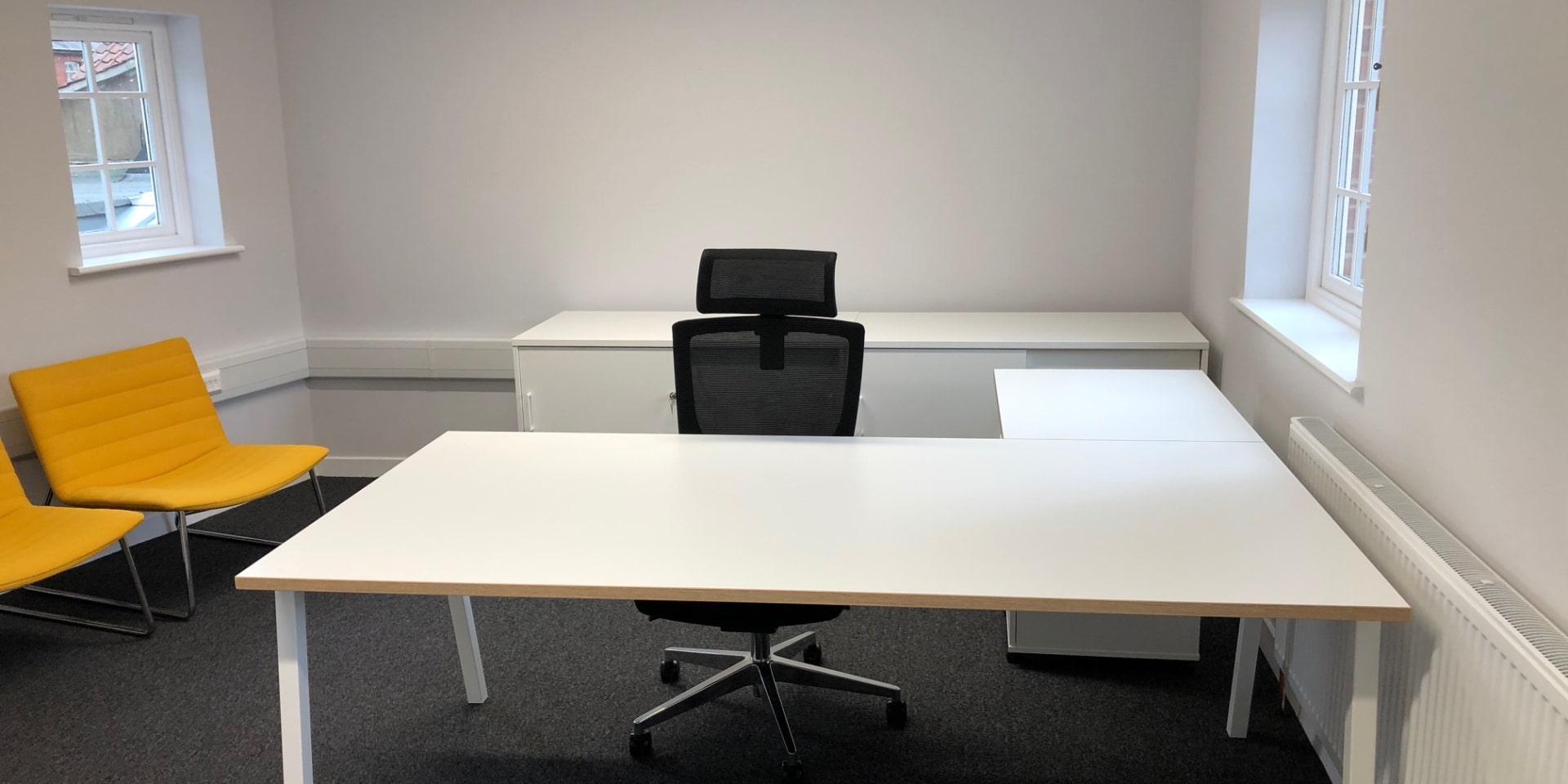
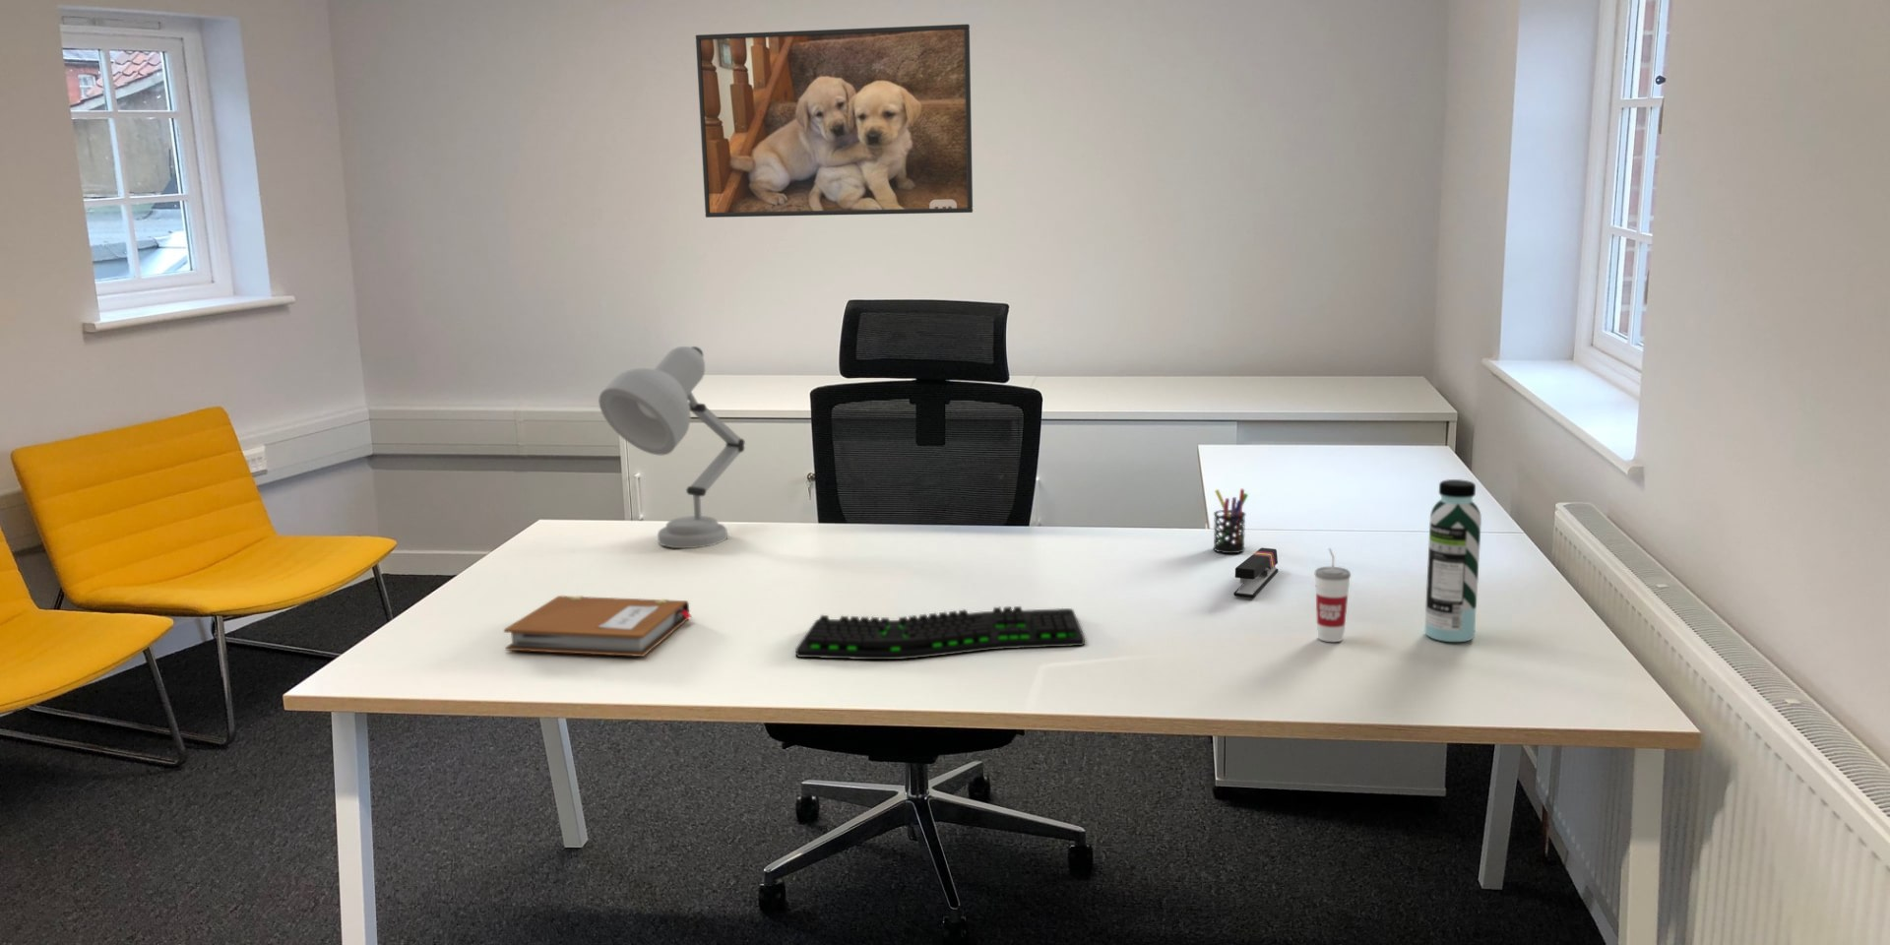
+ notebook (604, 623)
+ stapler (1256, 569)
+ pen holder (1233, 518)
+ desk lamp (675, 446)
+ keyboard (939, 630)
+ water bottle (1452, 559)
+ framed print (834, 123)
+ cup (1332, 593)
